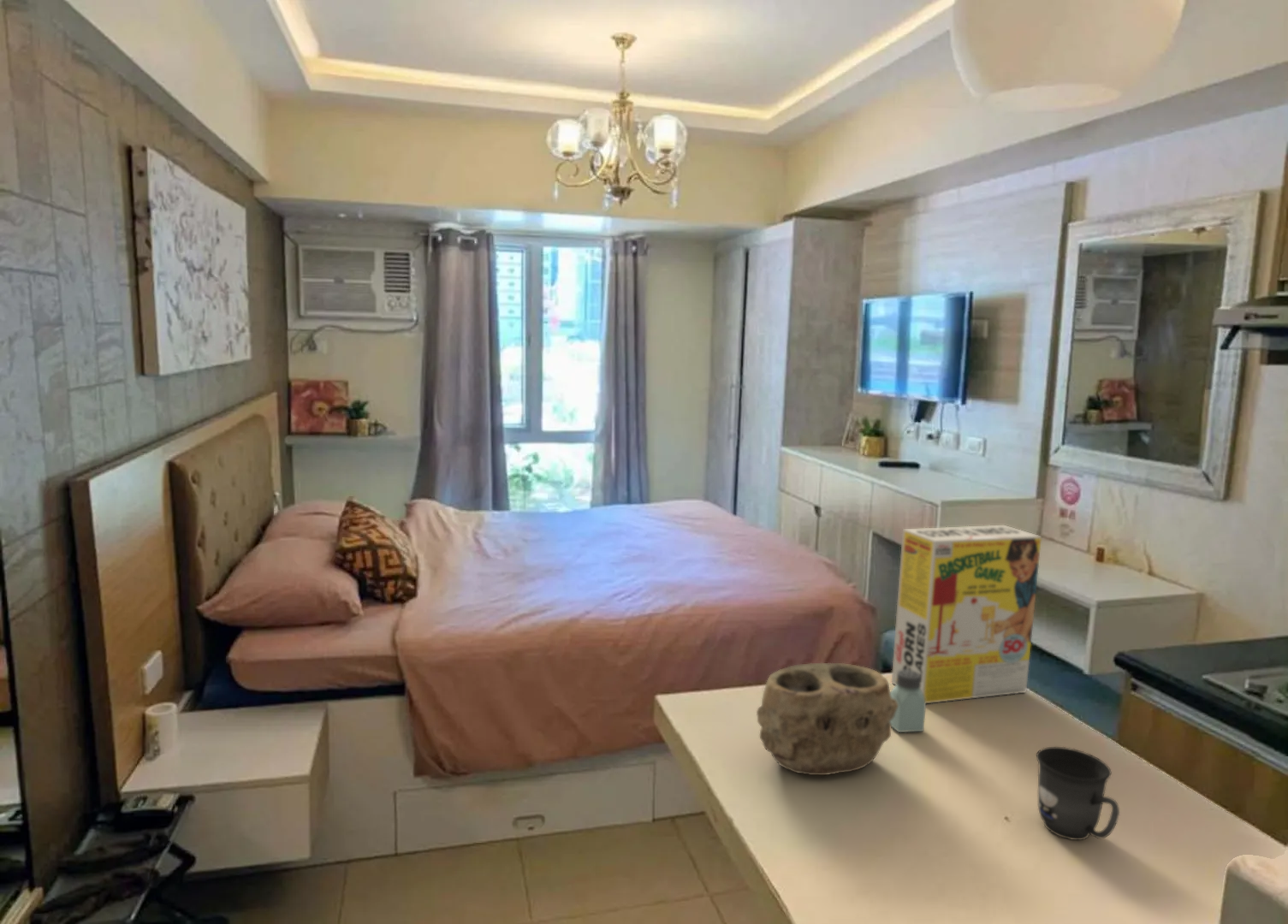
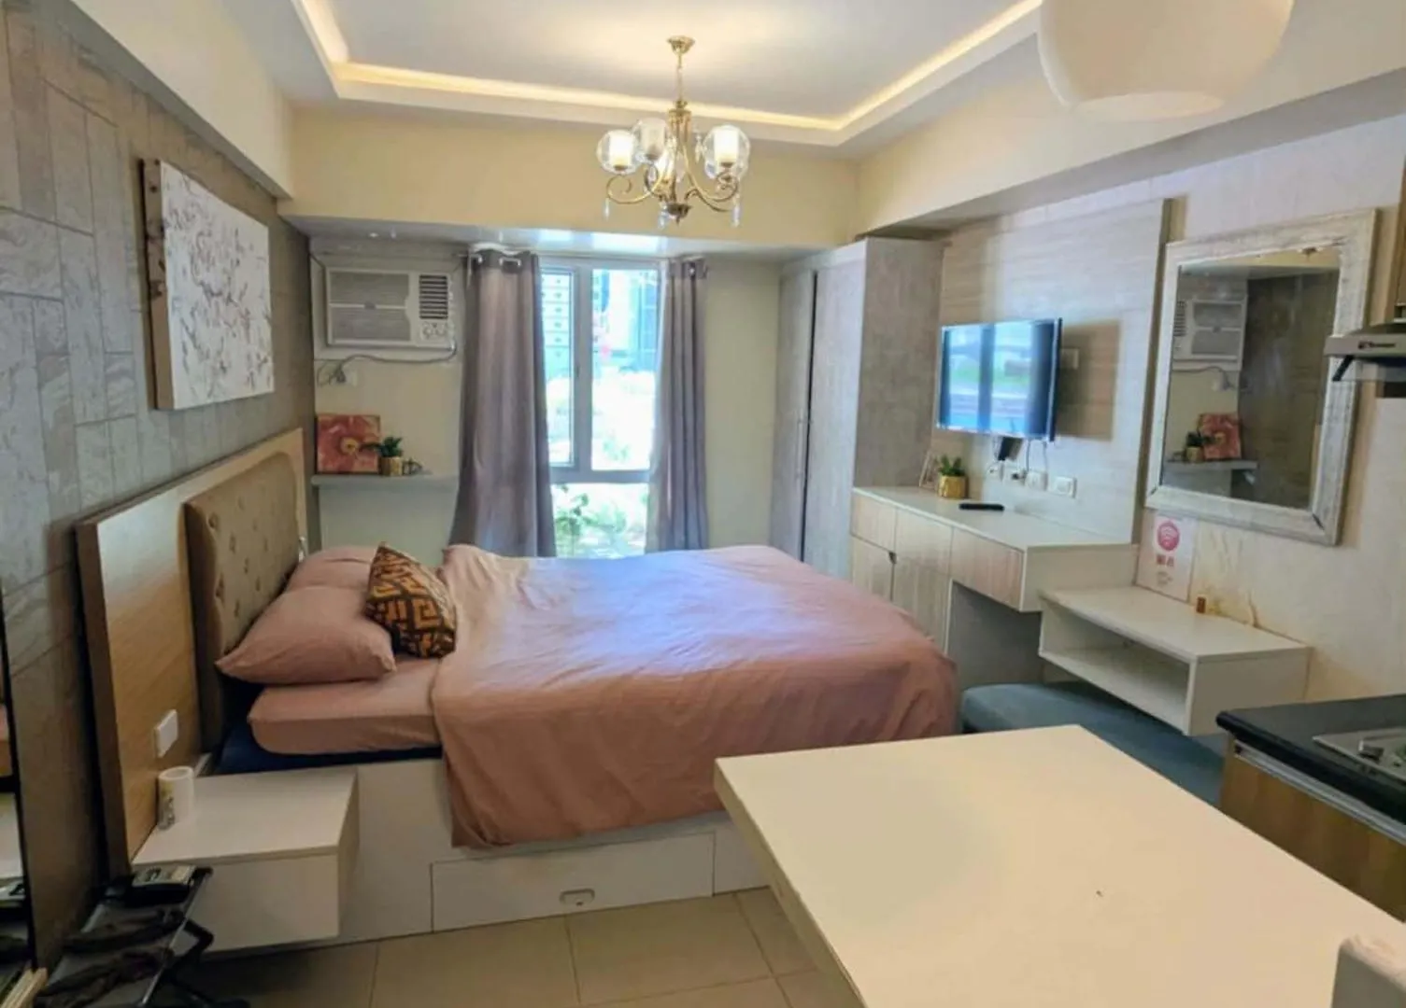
- mug (1078, 802)
- bowl (827, 720)
- saltshaker (906, 700)
- cereal box (965, 611)
